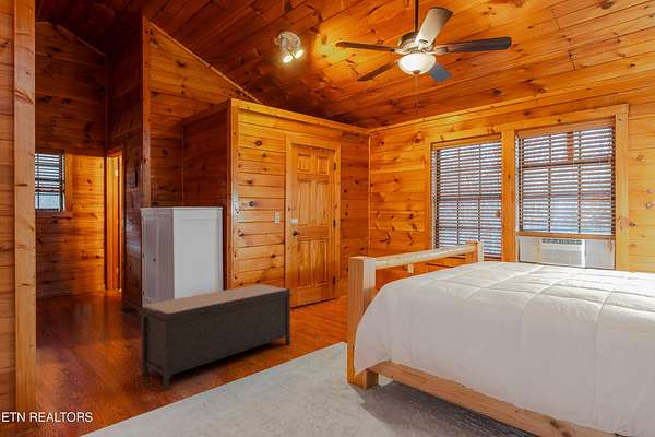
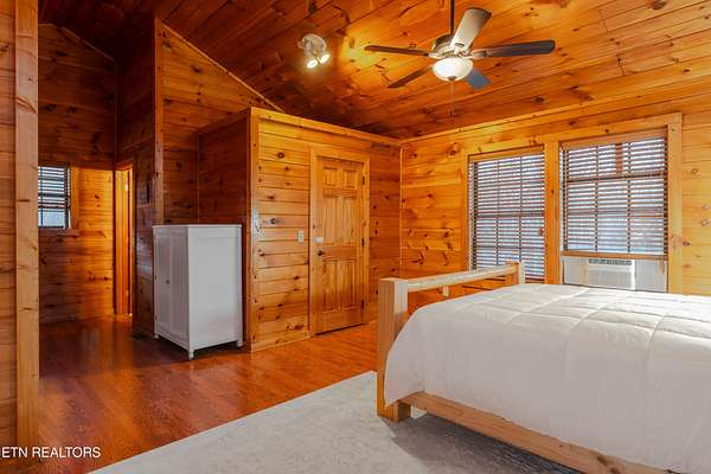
- bench (223, 327)
